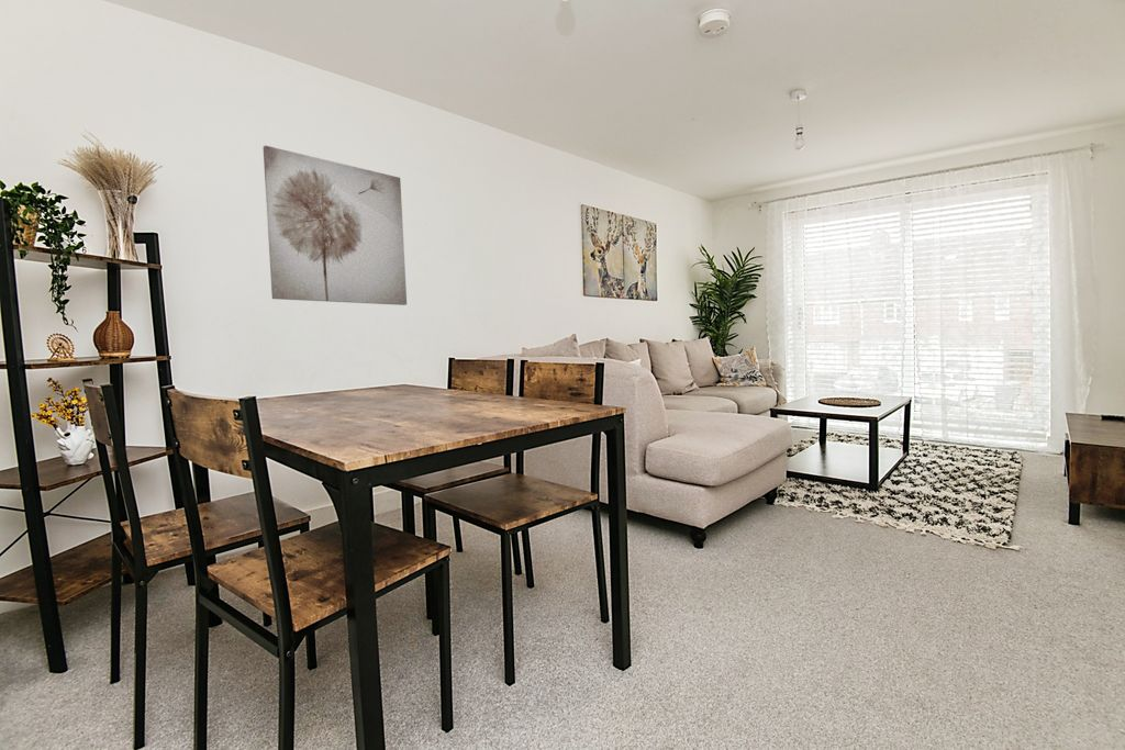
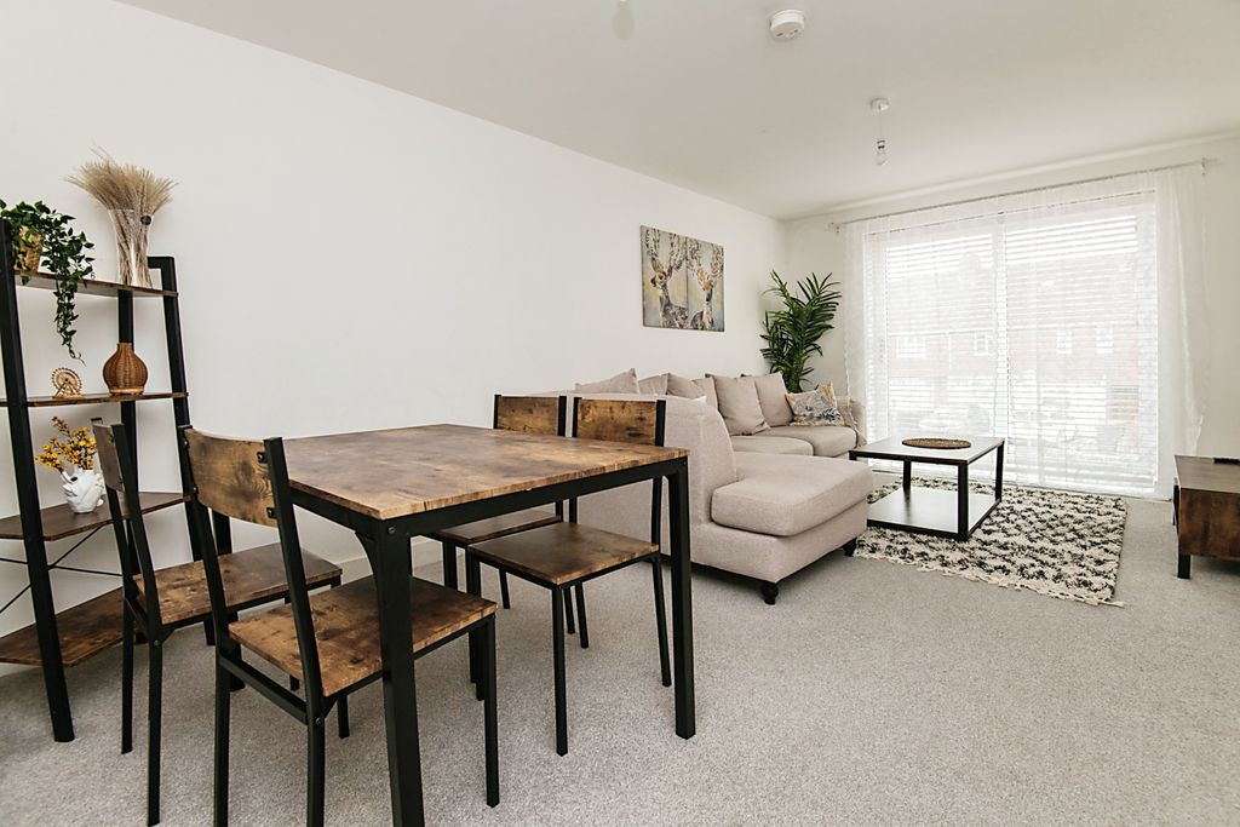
- wall art (341, 233)
